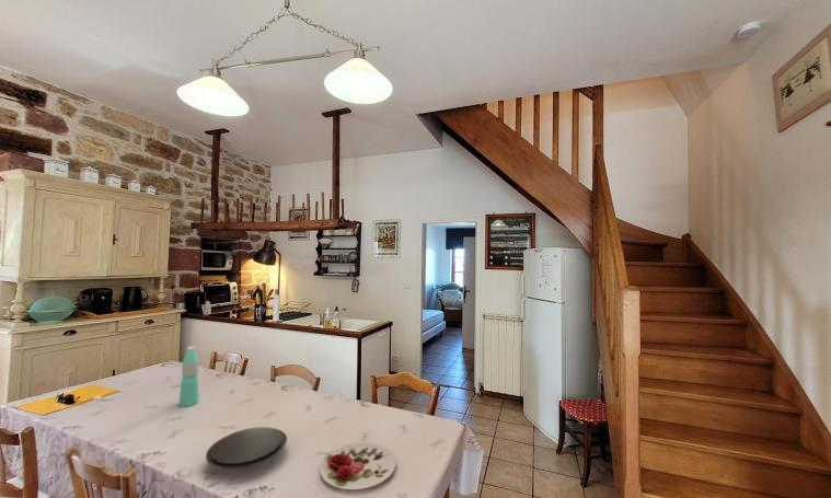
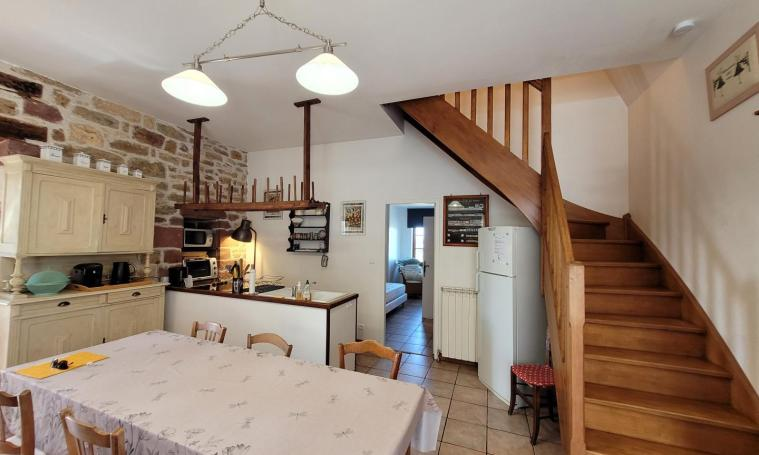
- plate (358, 463)
- water bottle (189, 374)
- plate (247, 450)
